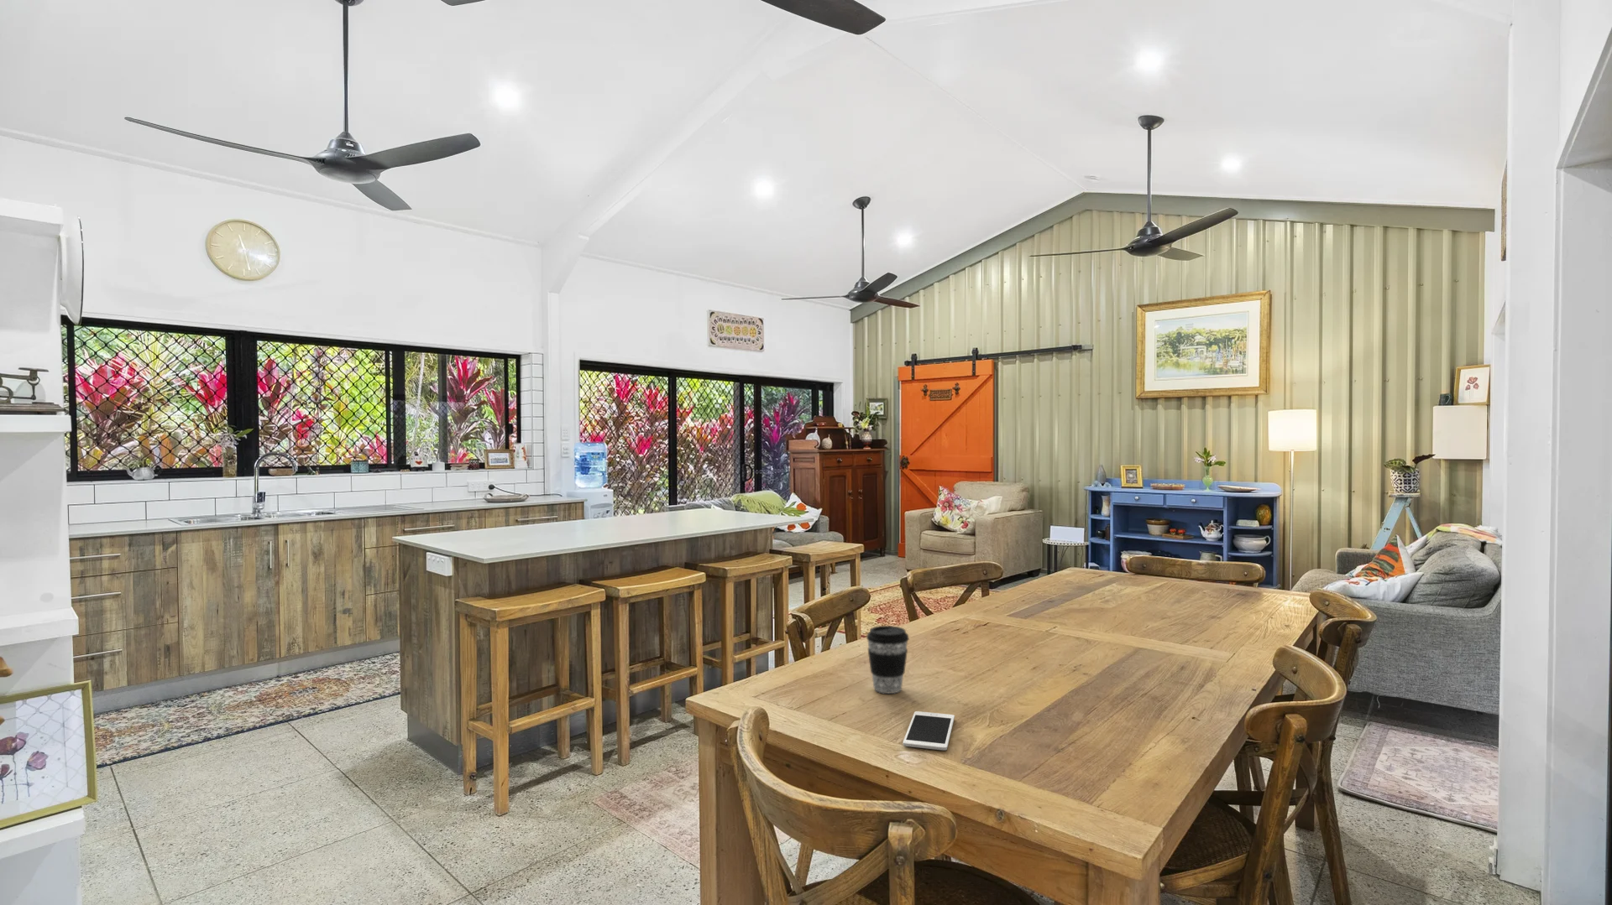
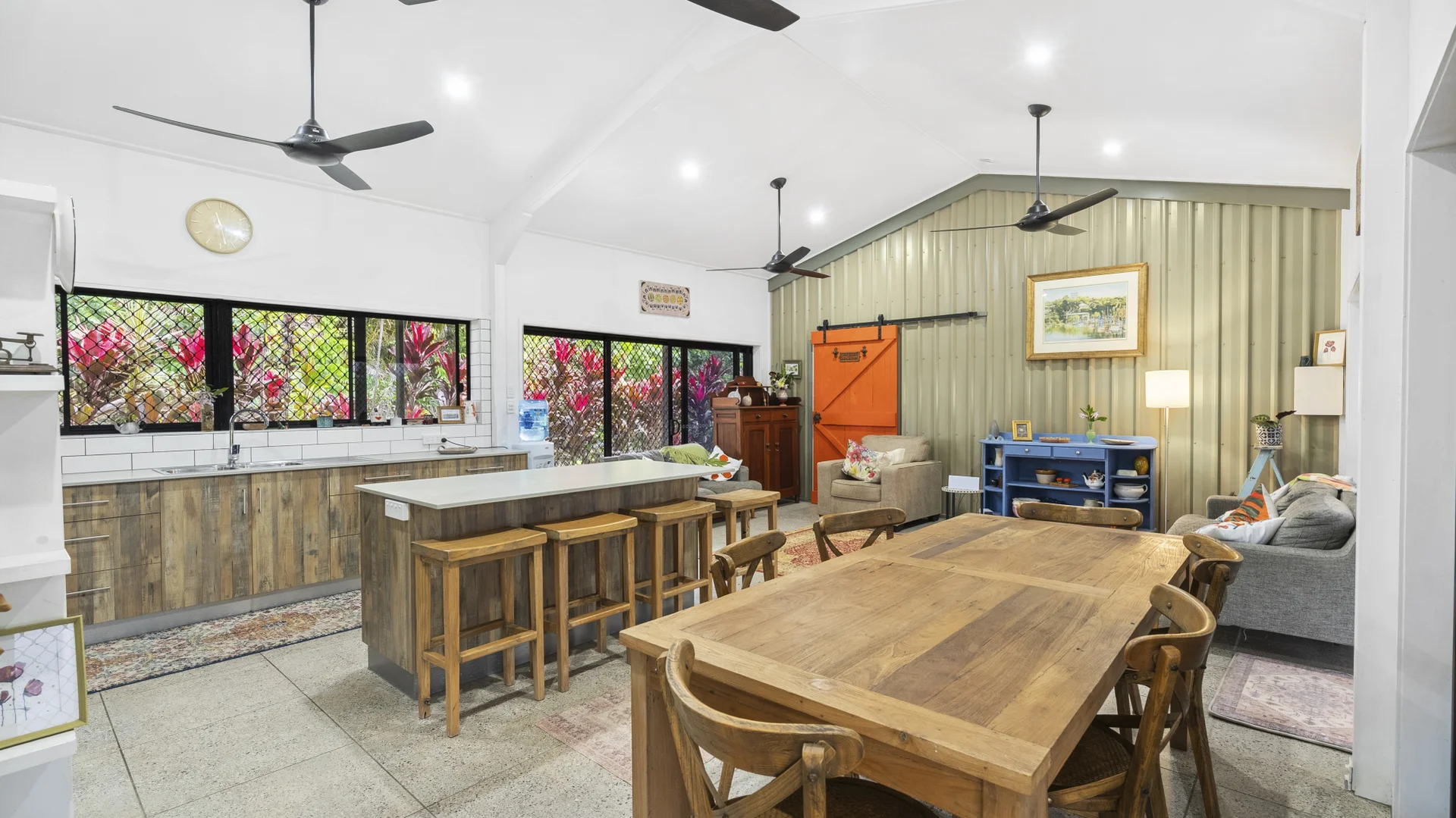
- coffee cup (888, 659)
- cell phone (929, 729)
